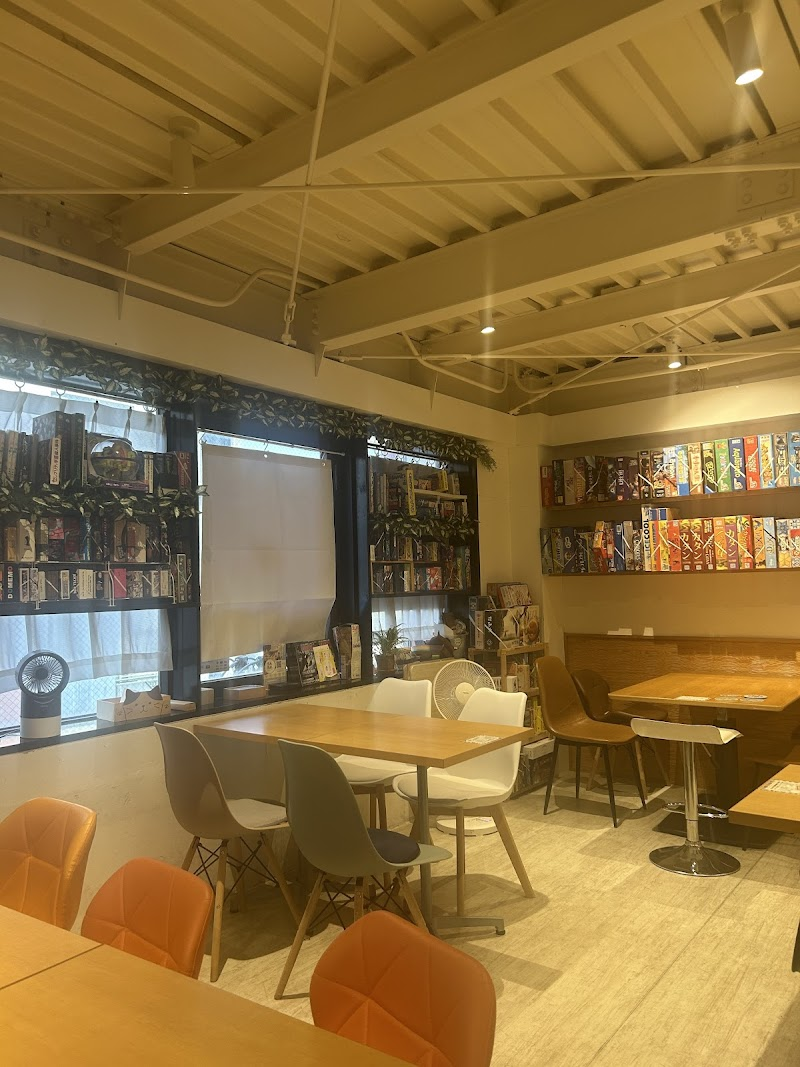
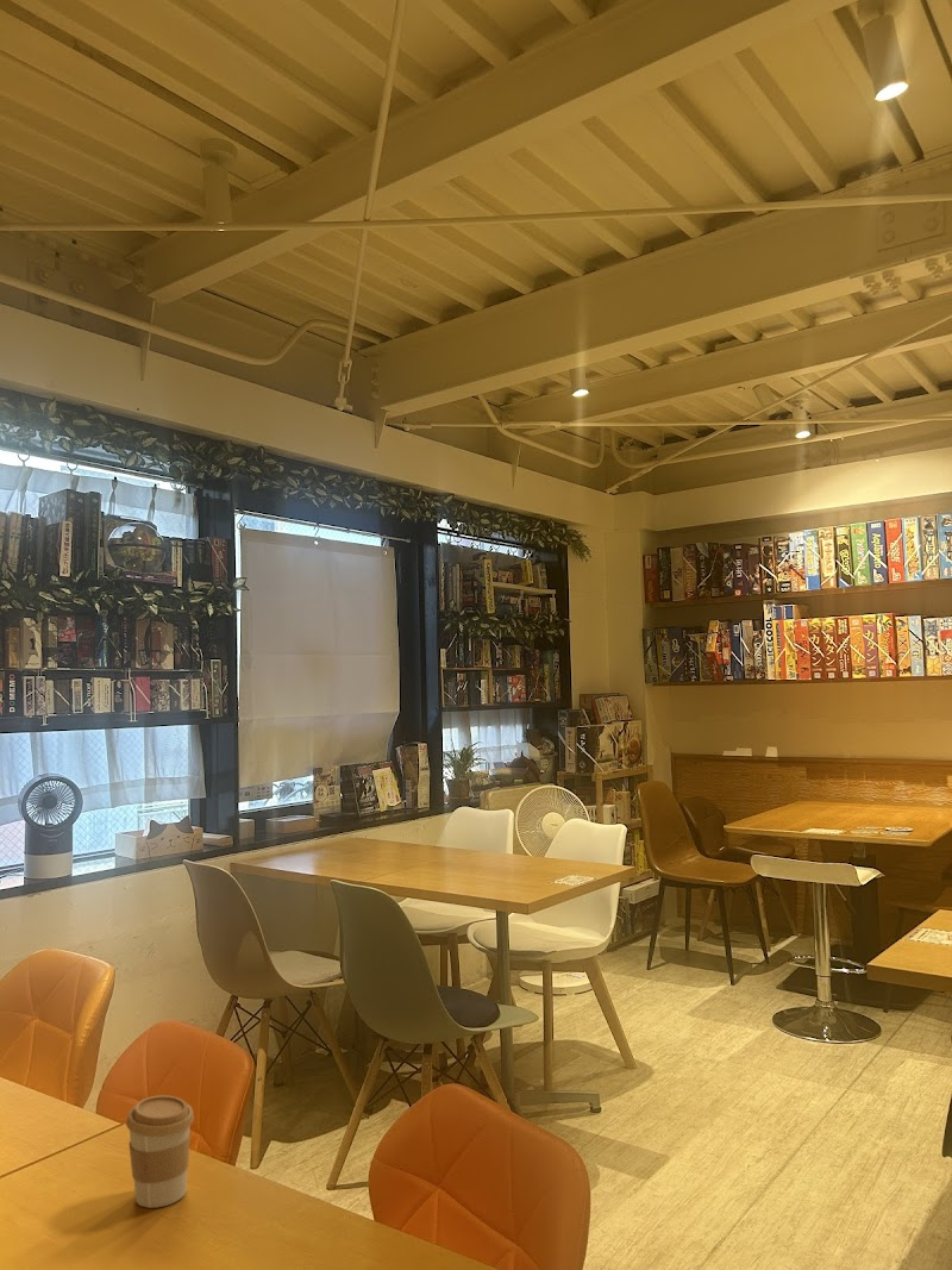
+ coffee cup (161, 1149)
